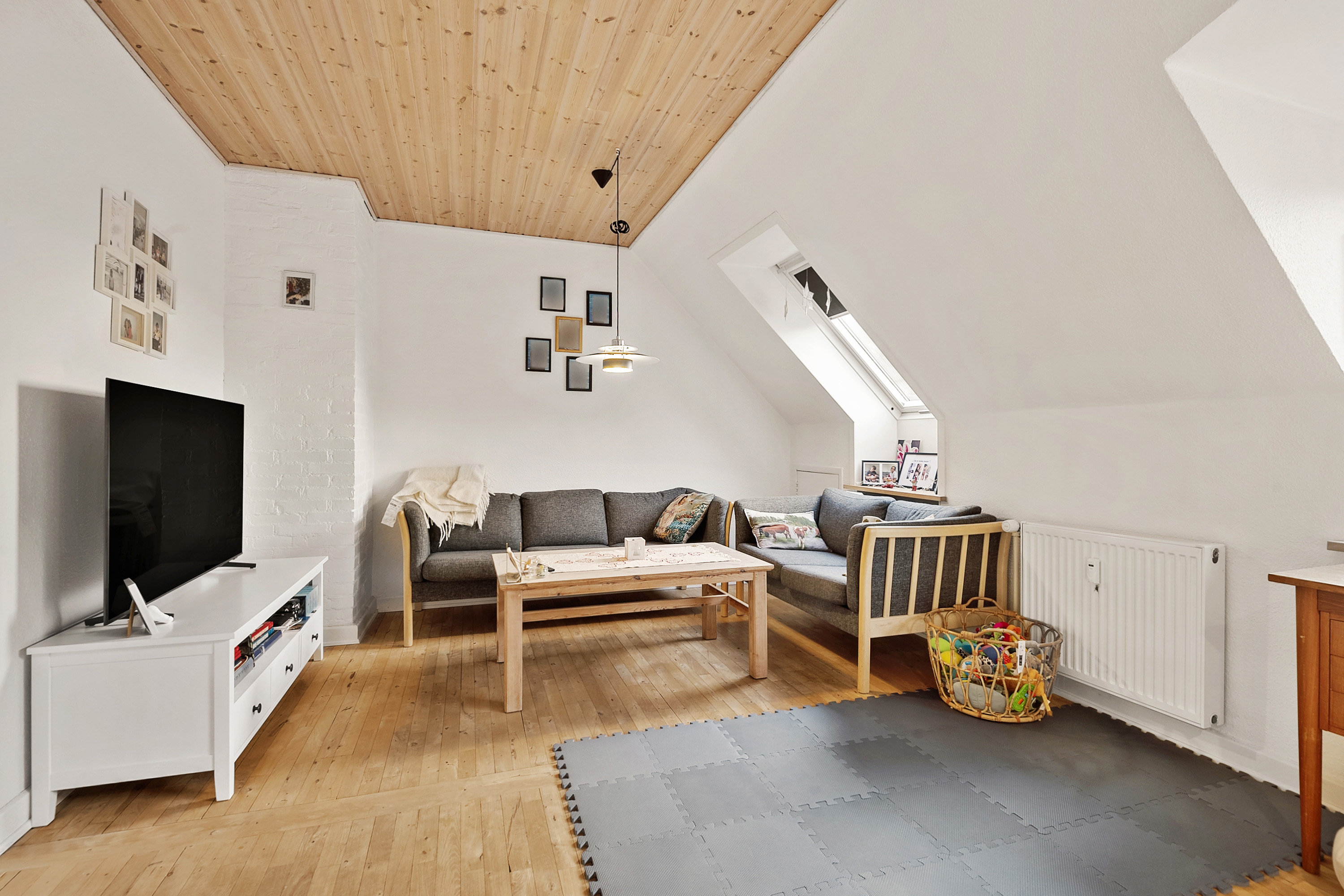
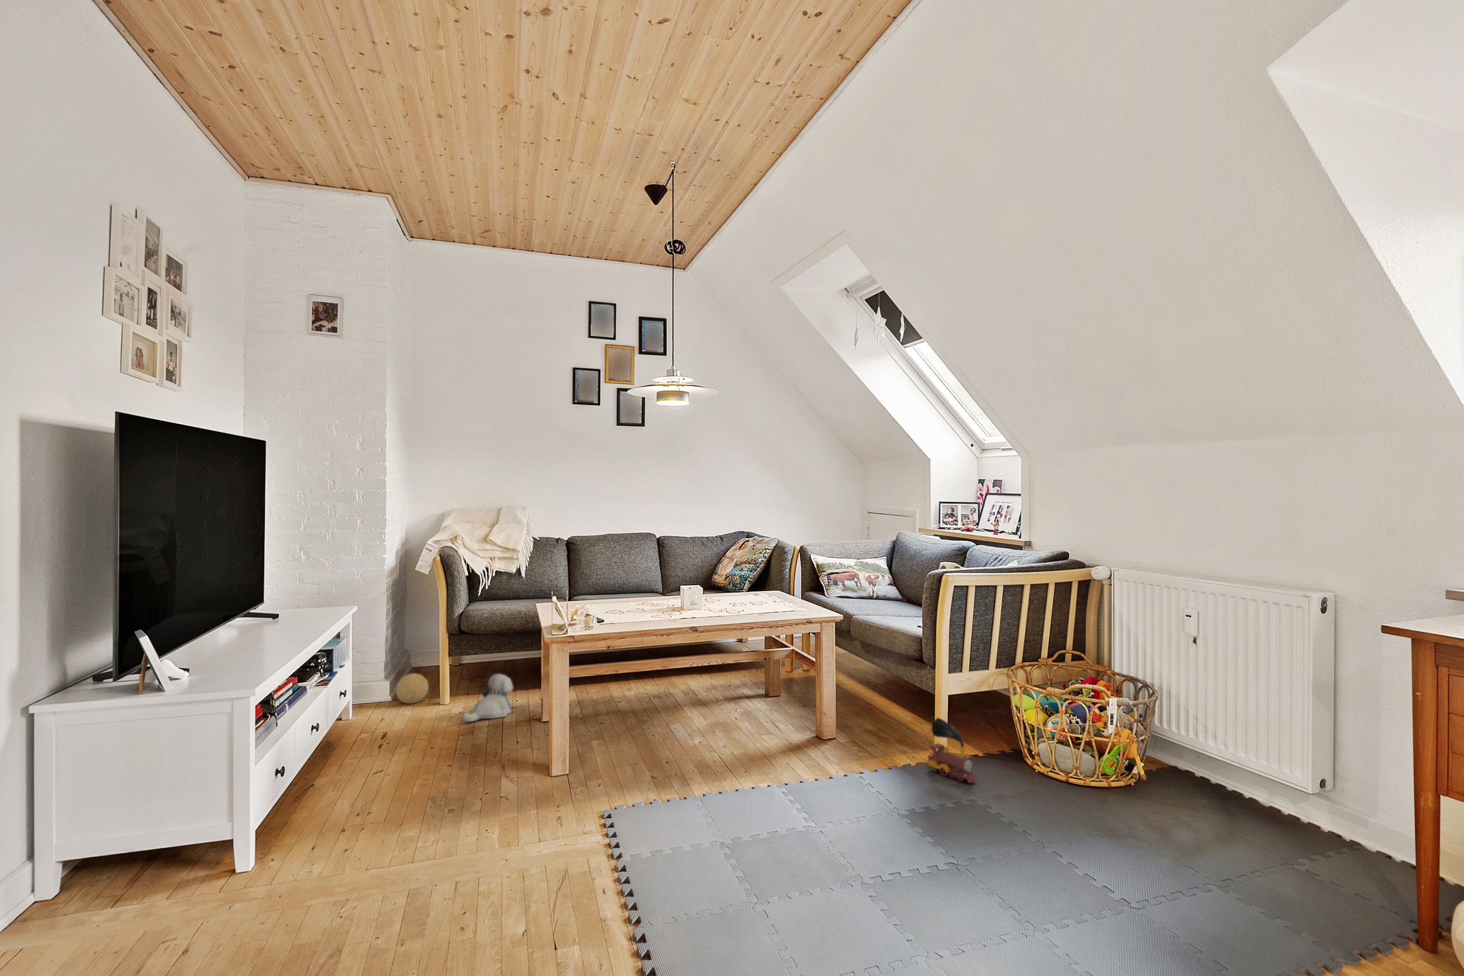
+ toy train (948, 748)
+ decorative ball (412, 687)
+ plush toy (486, 696)
